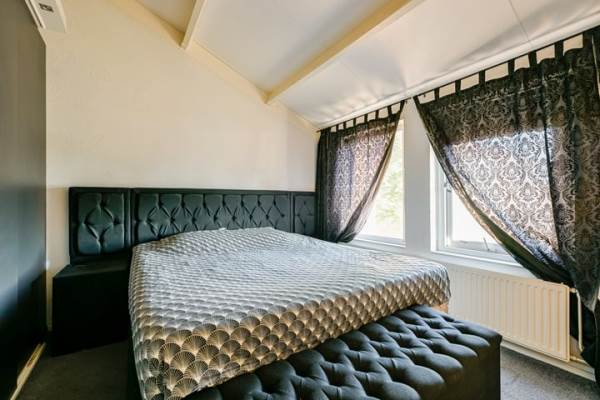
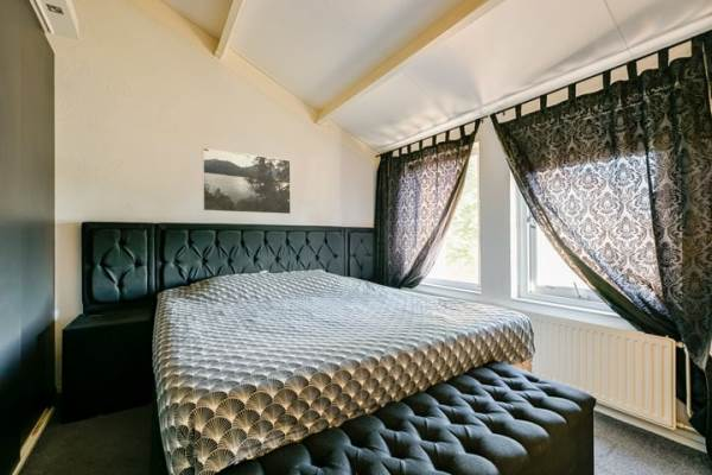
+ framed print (249, 183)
